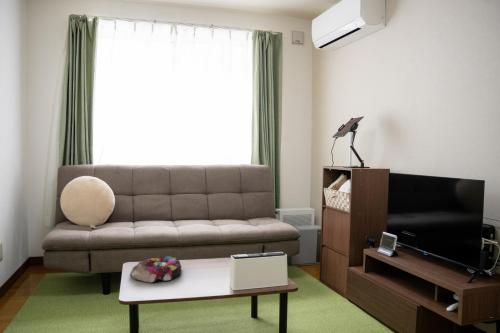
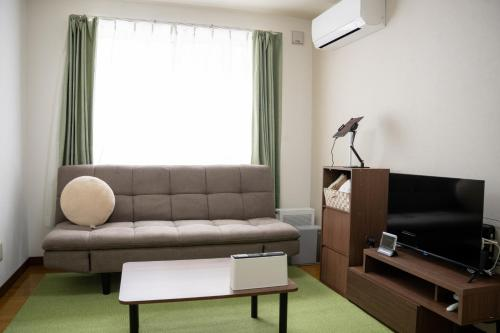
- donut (157, 266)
